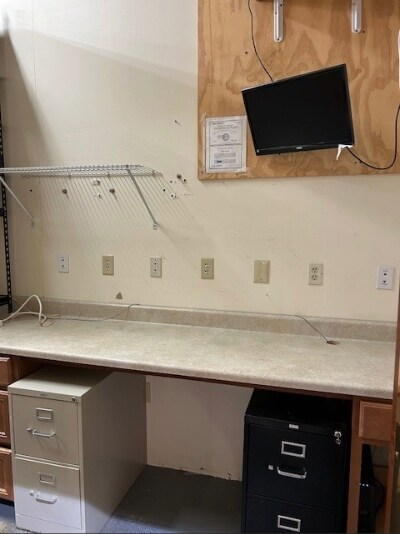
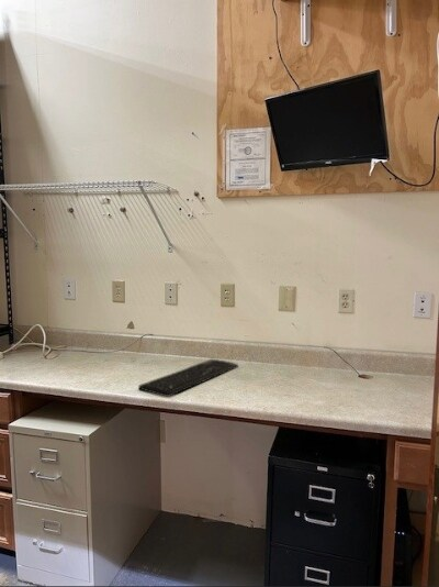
+ keyboard (192, 374)
